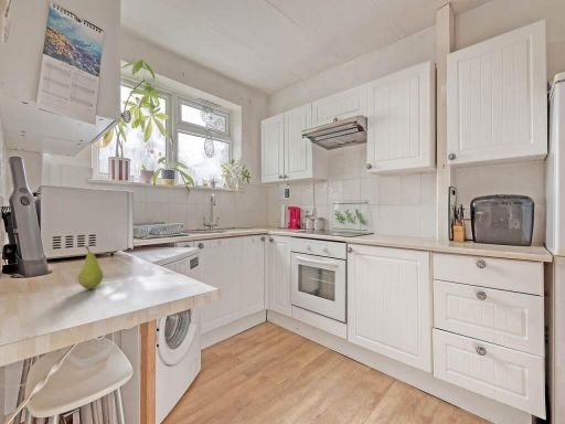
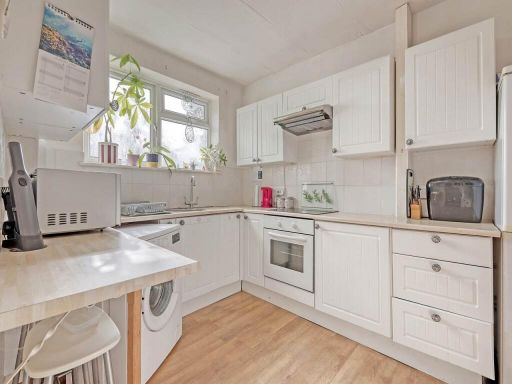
- fruit (90, 267)
